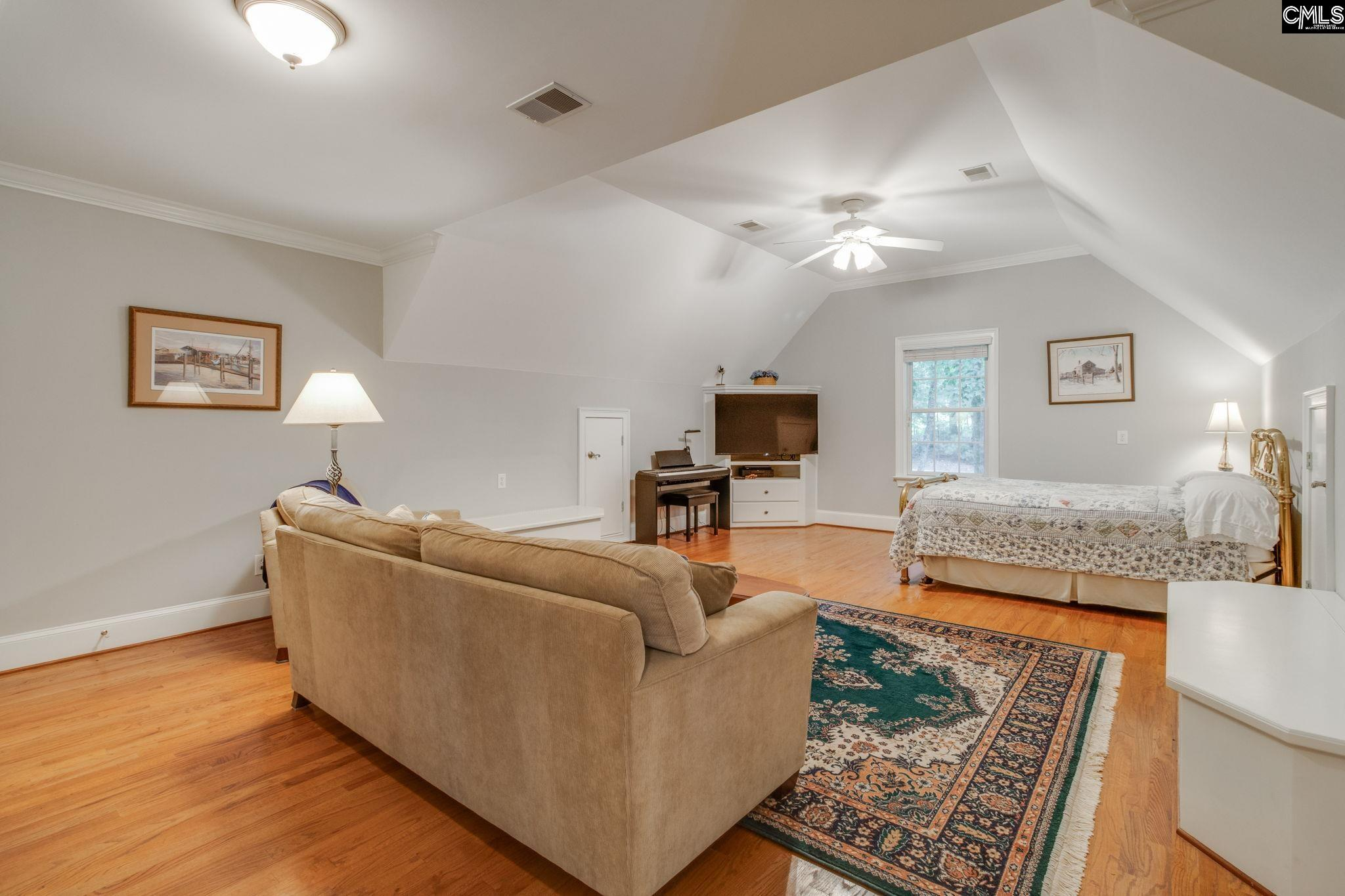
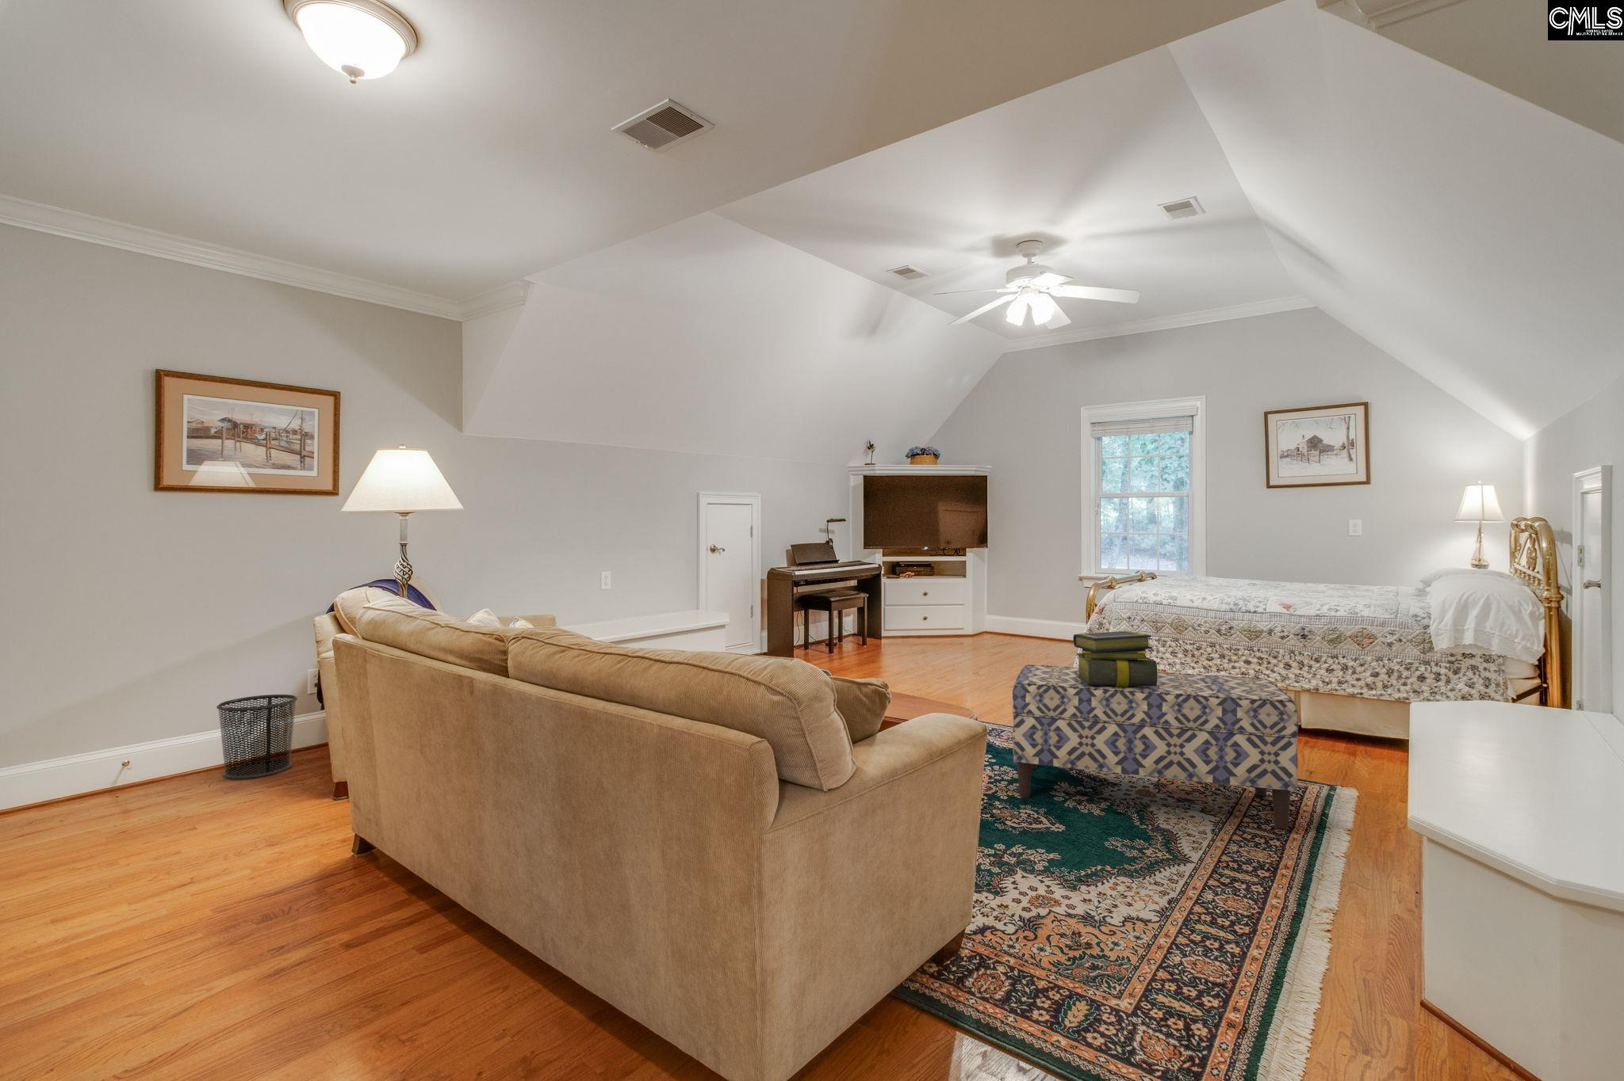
+ bench (1142, 737)
+ stack of books (1113, 658)
+ waste bin (257, 735)
